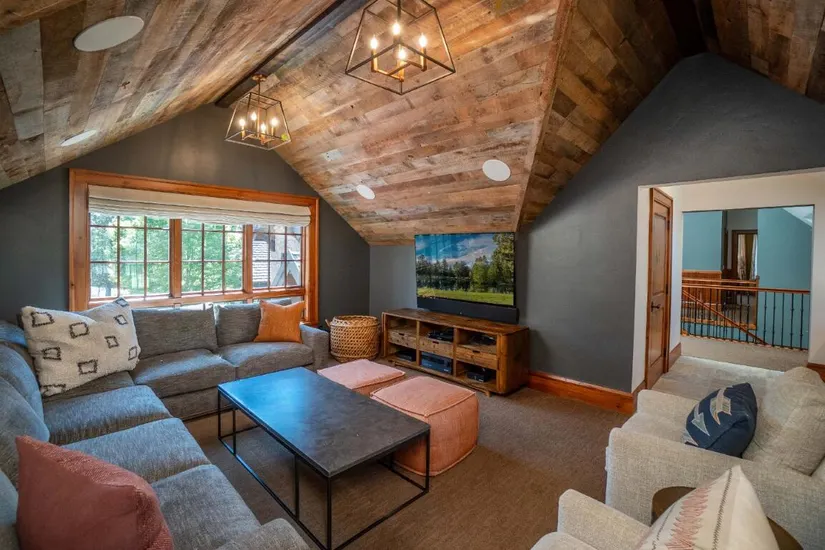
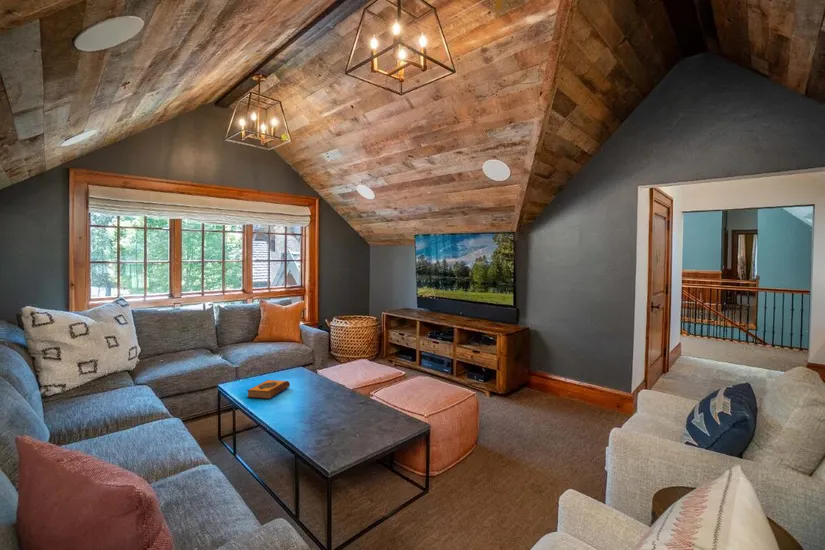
+ hardback book (269, 388)
